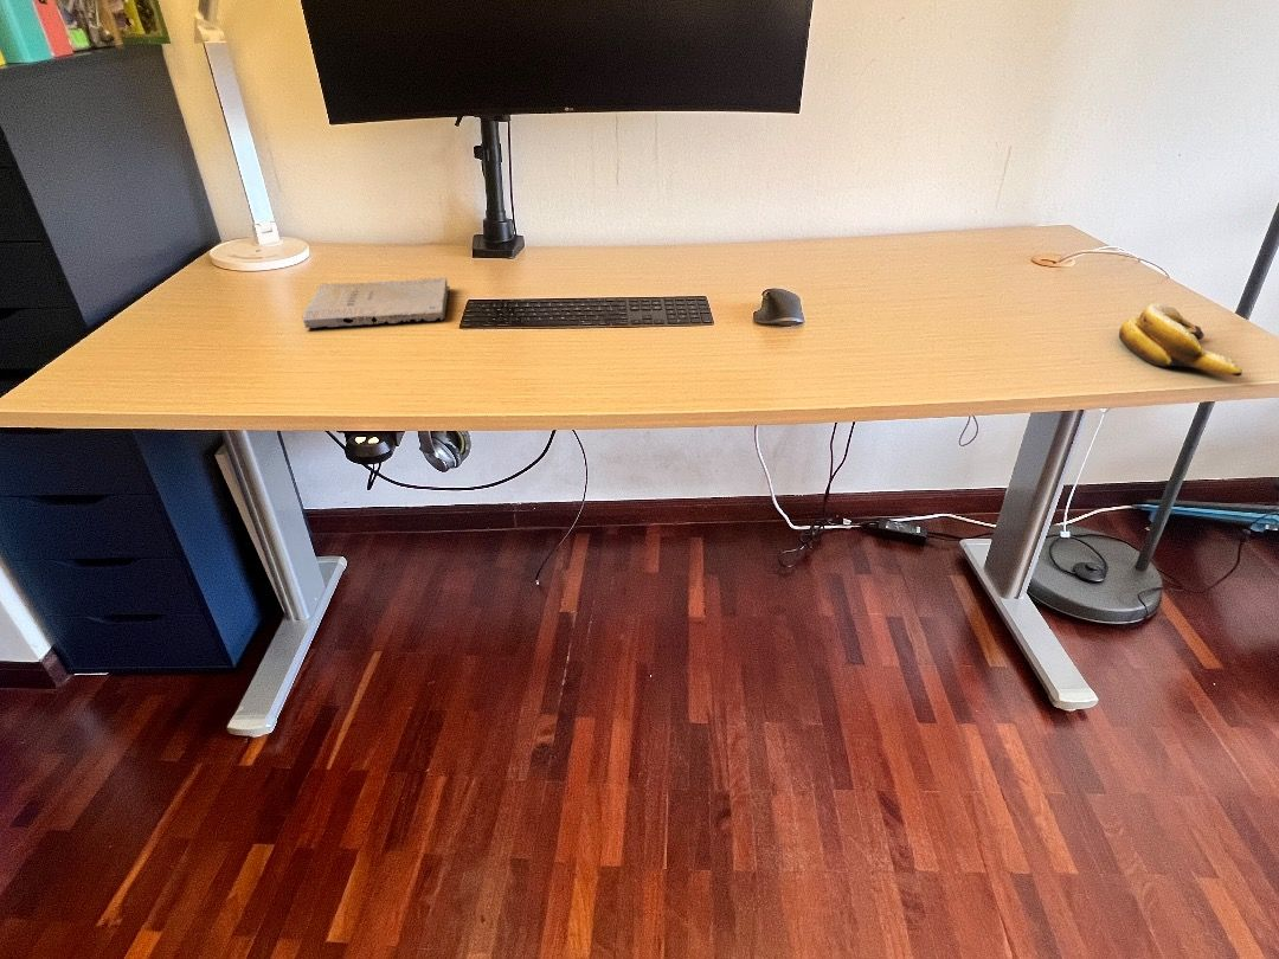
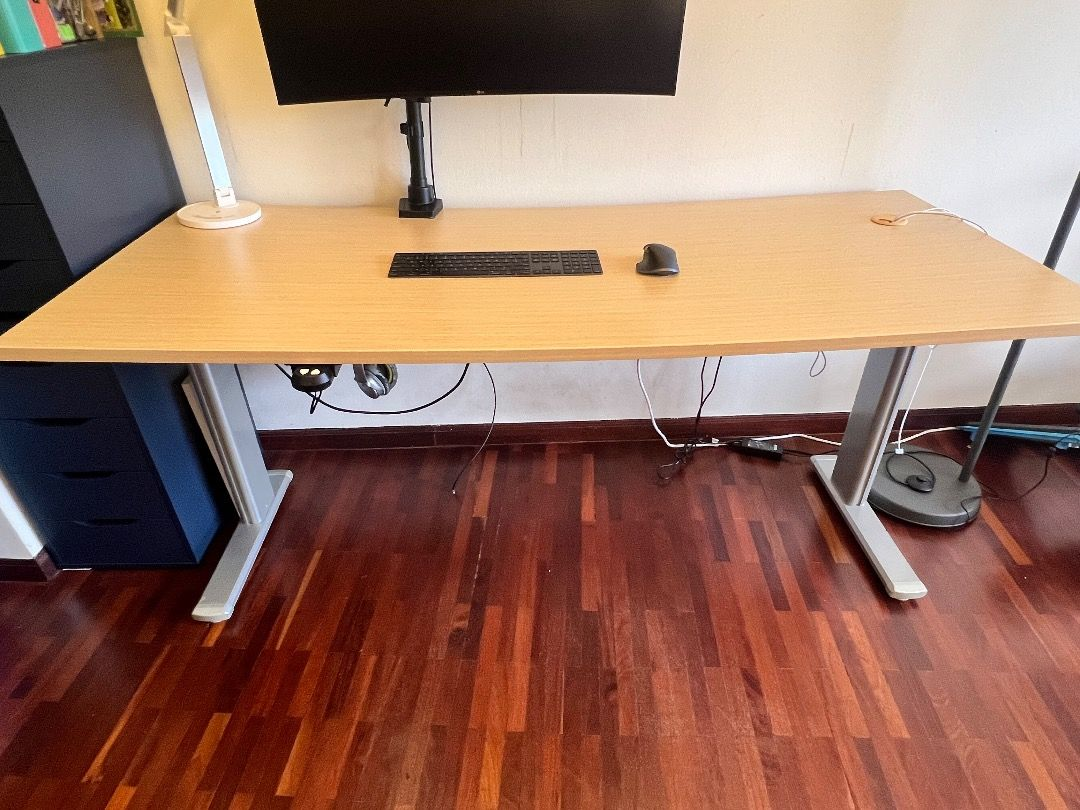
- banana (1188, 334)
- book (380, 301)
